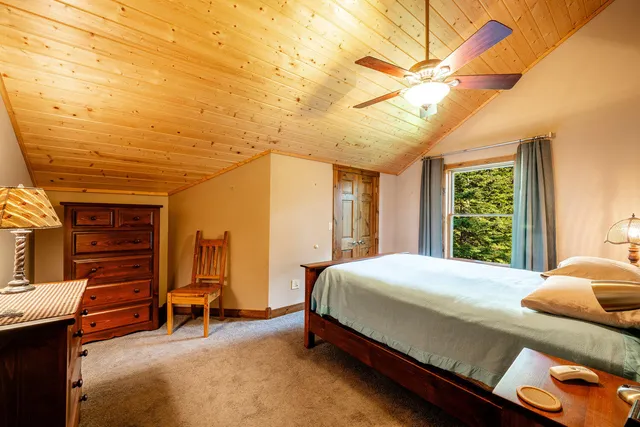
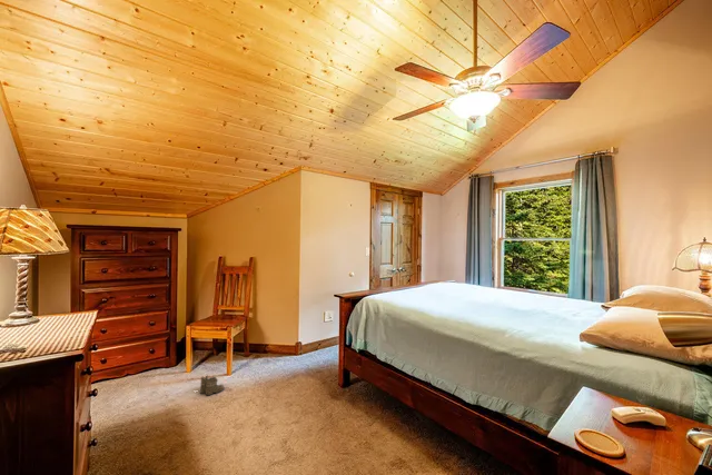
+ boots (210, 383)
